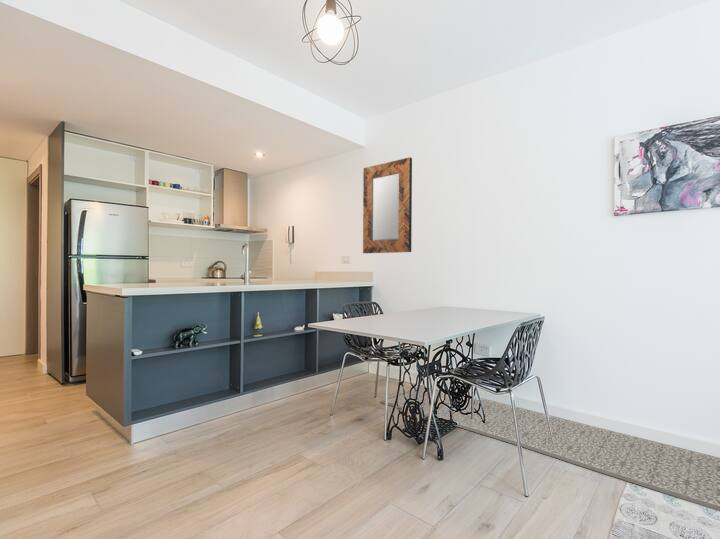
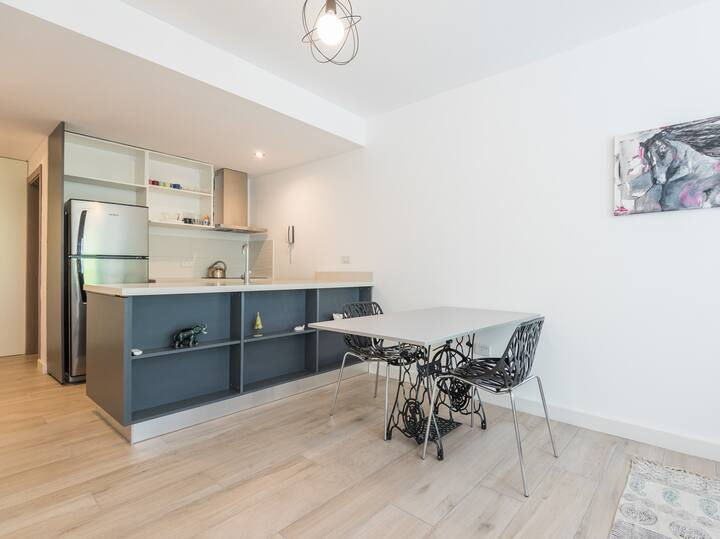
- rug (535, 429)
- home mirror (386, 208)
